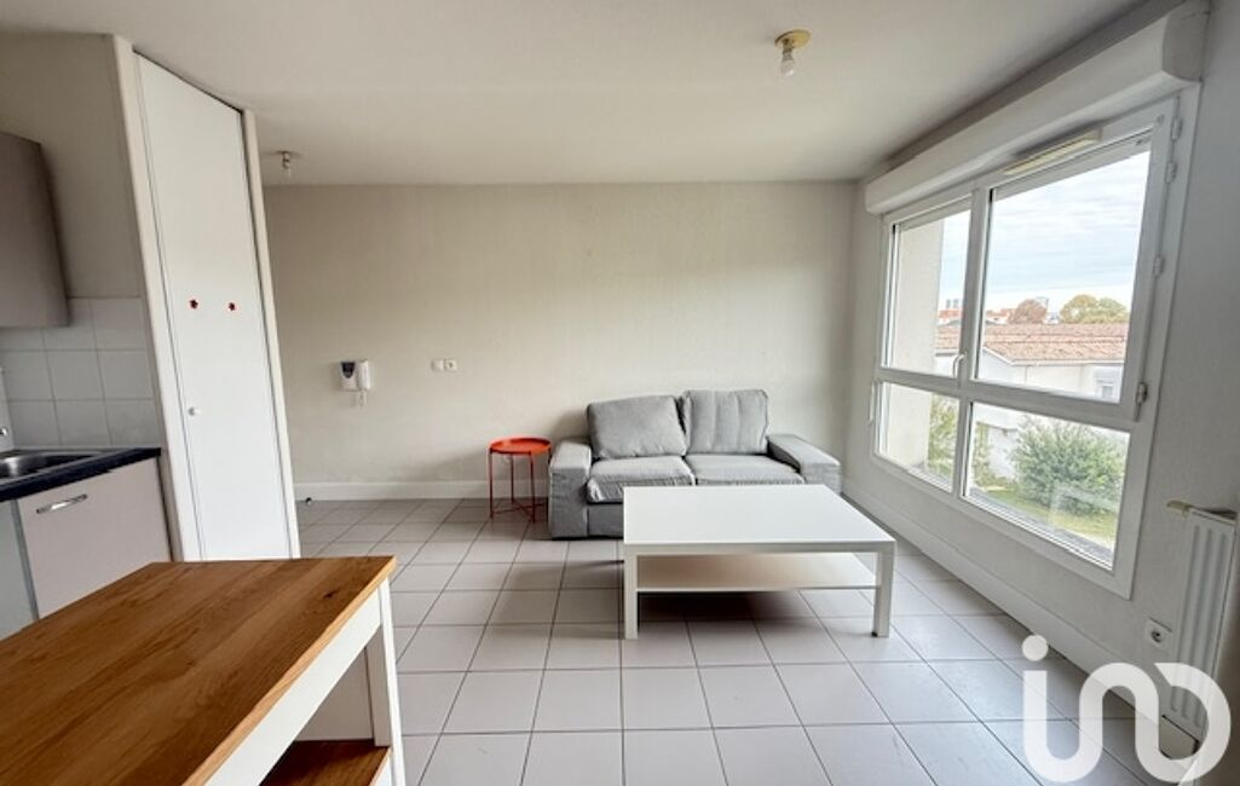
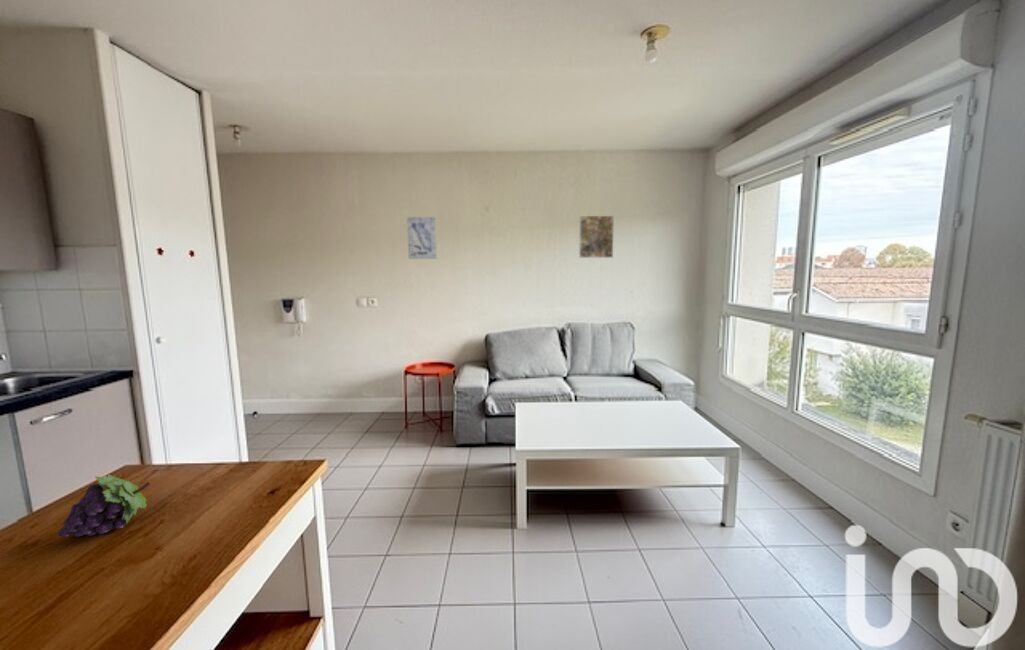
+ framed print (596, 236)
+ fruit (105, 504)
+ wall art (421, 238)
